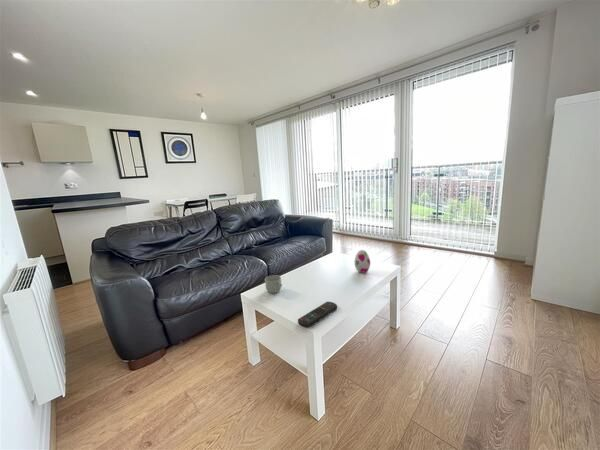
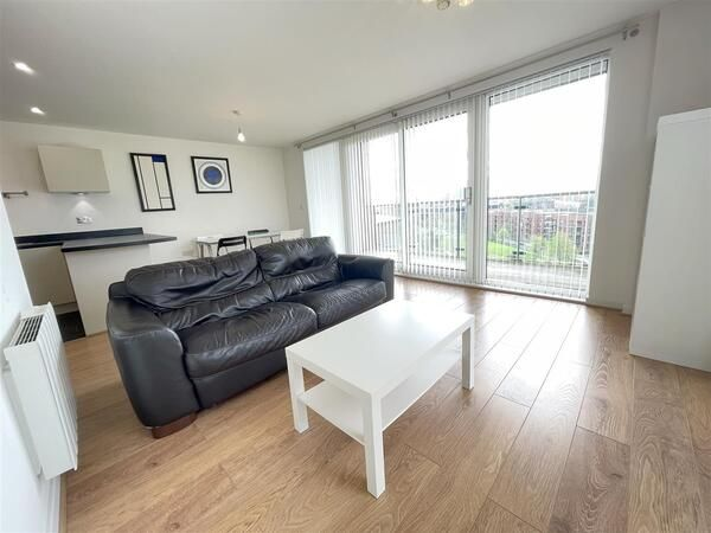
- decorative egg (362, 260)
- remote control (318, 313)
- mug (274, 285)
